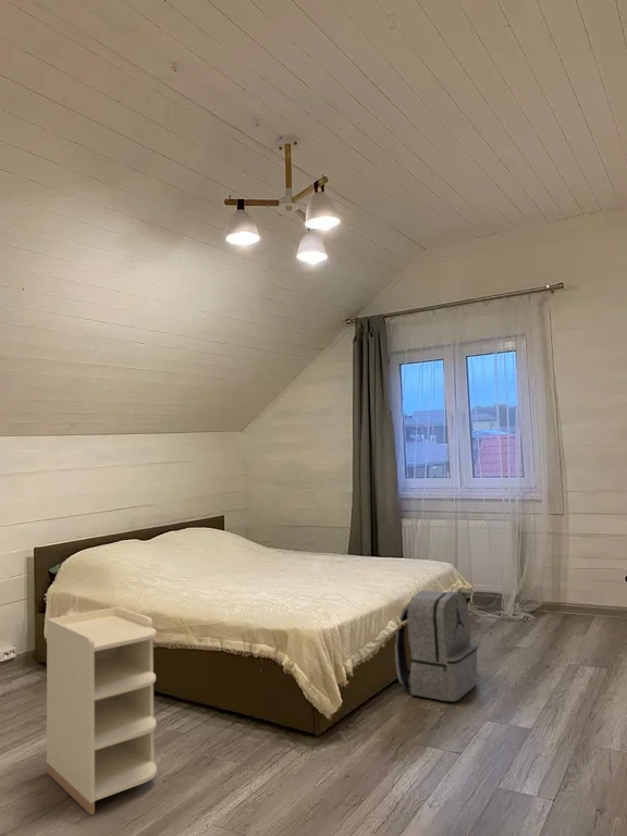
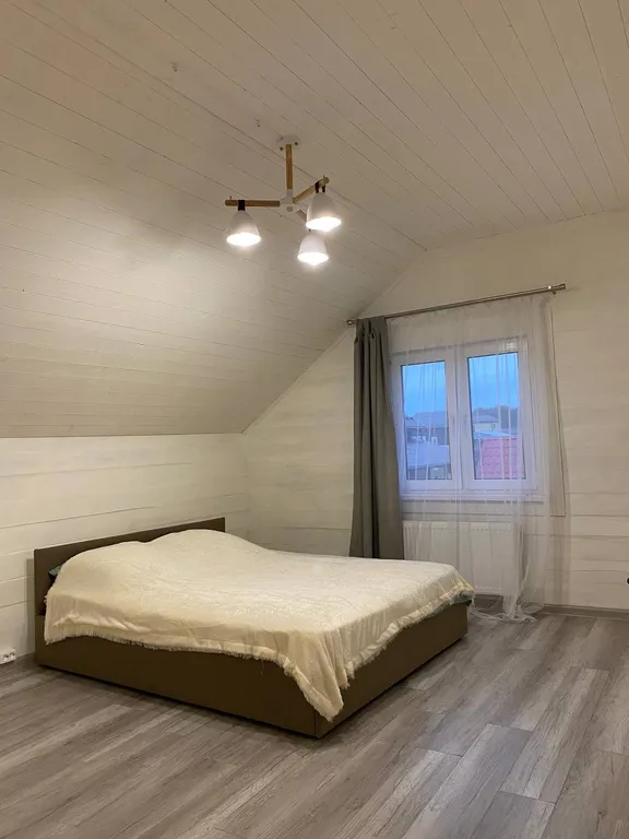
- backpack (434, 639)
- nightstand (100, 699)
